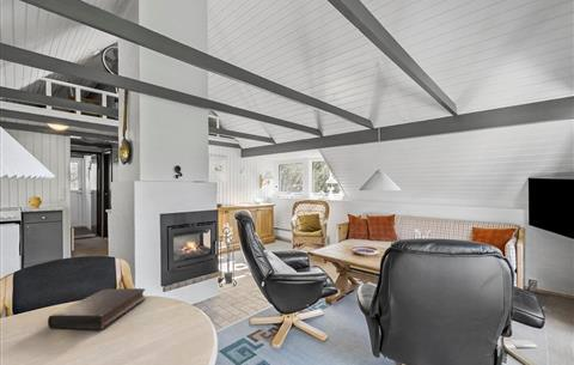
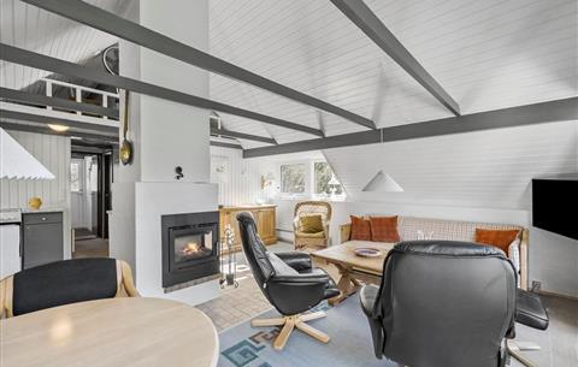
- book (102, 305)
